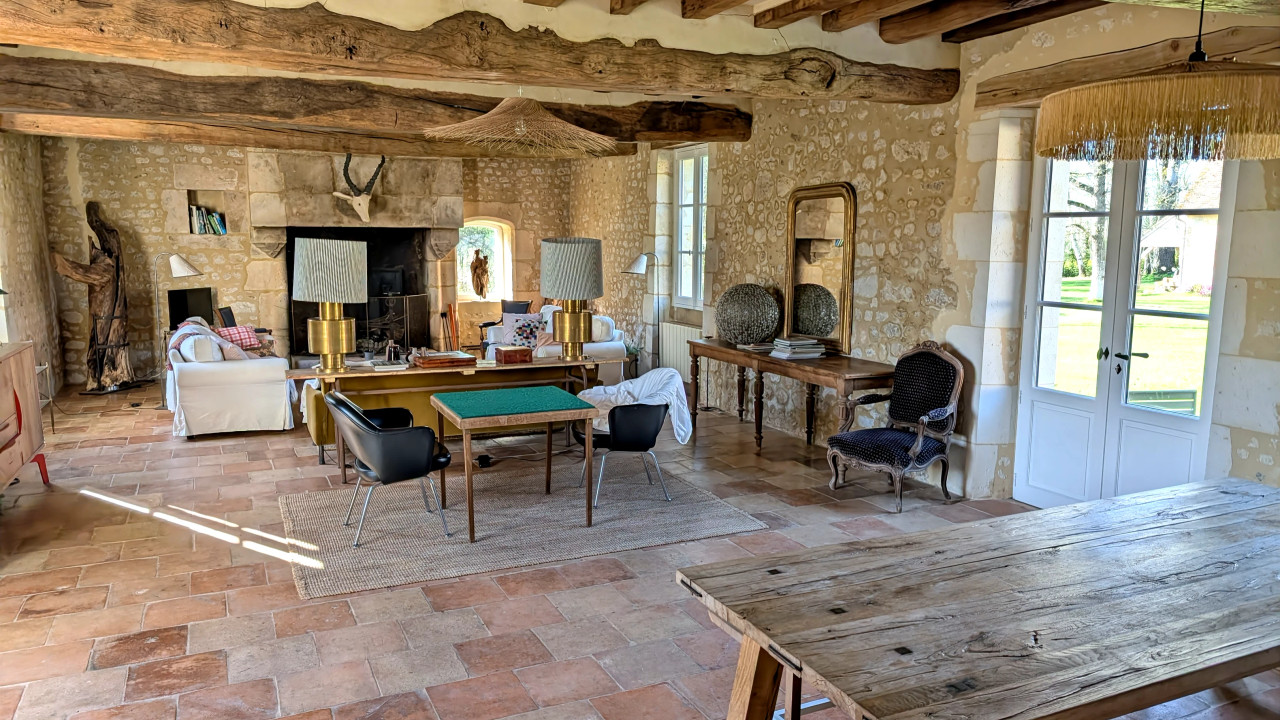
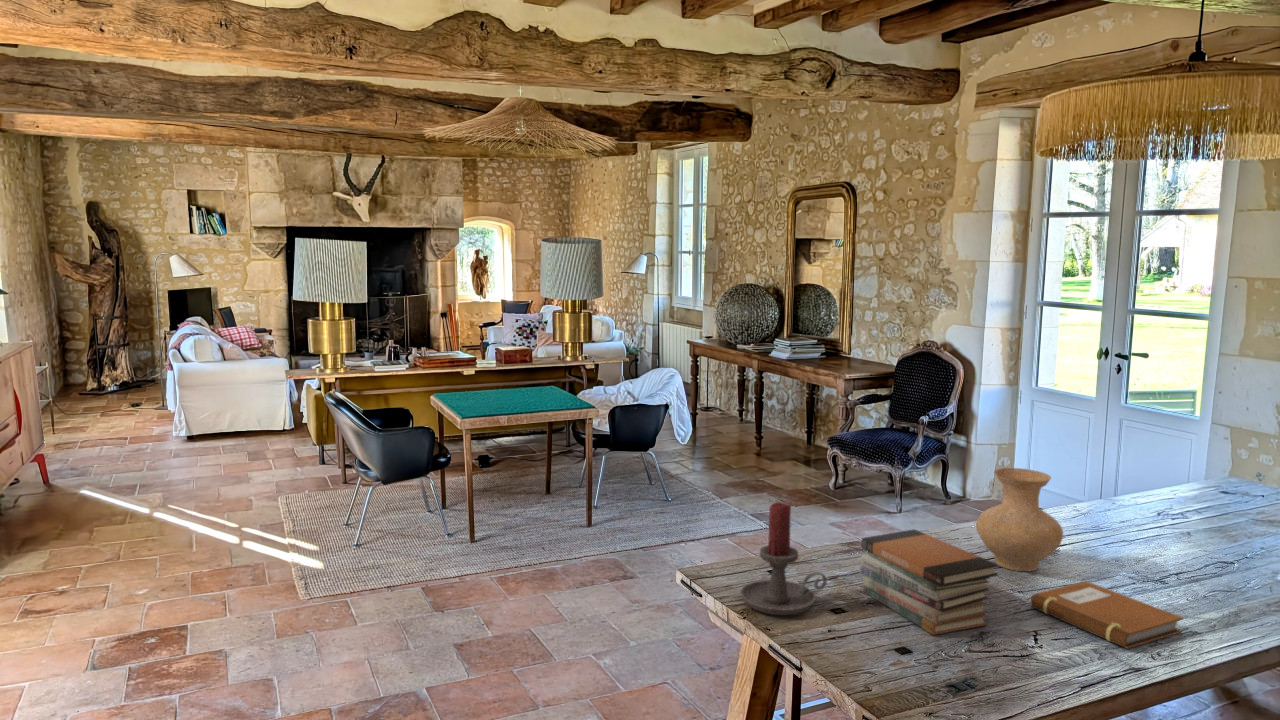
+ candle holder (788, 551)
+ vase (1019, 519)
+ book stack (923, 578)
+ notebook (1101, 611)
